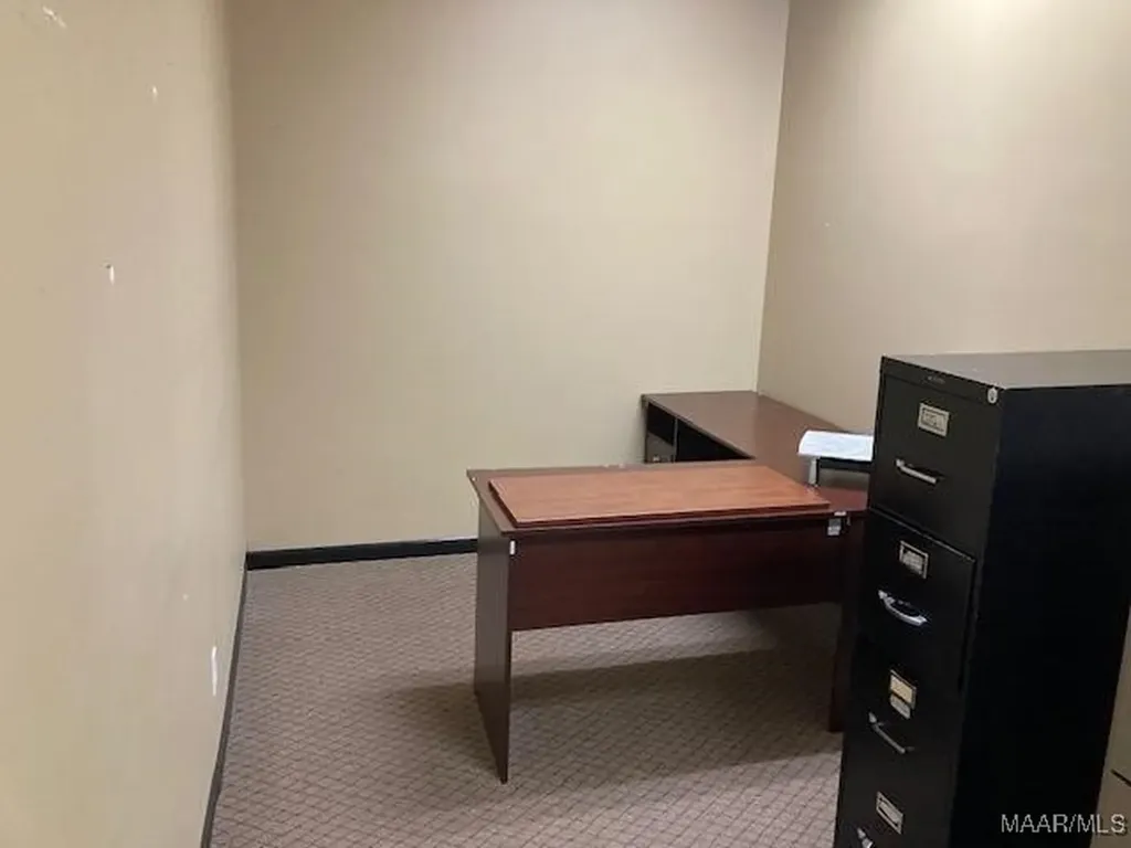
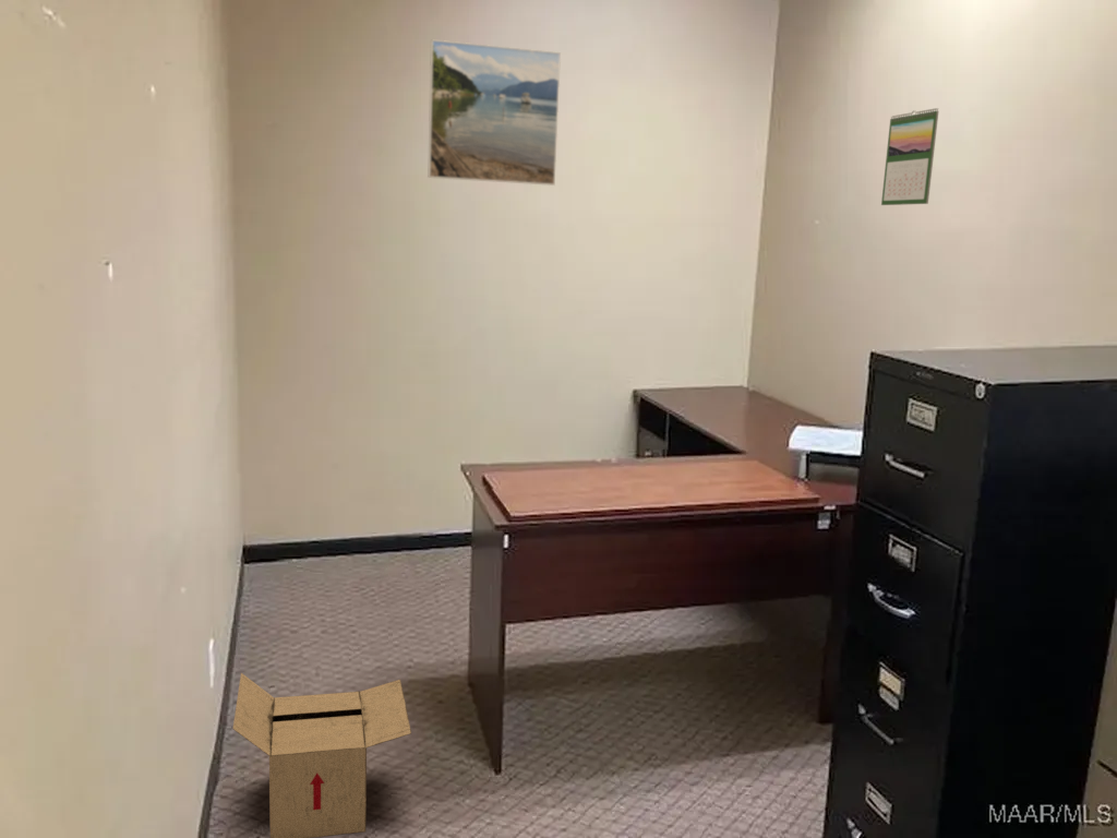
+ cardboard box (323, 747)
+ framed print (494, 115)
+ calendar (909, 157)
